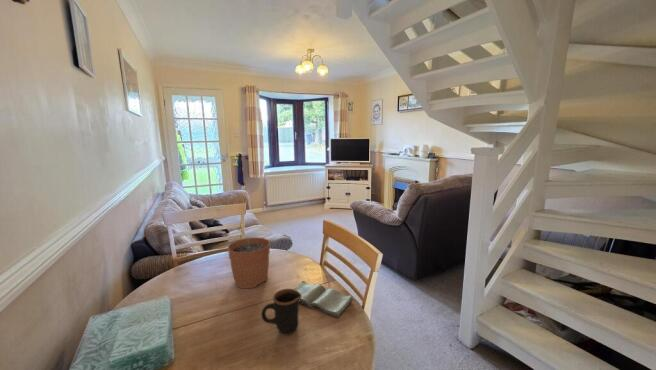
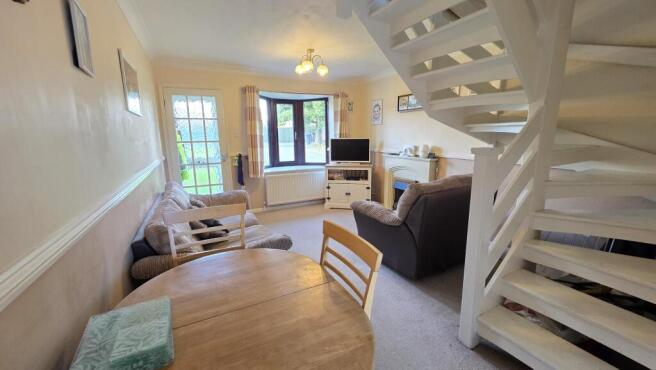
- plant pot (249, 253)
- diary (318, 296)
- mug (281, 312)
